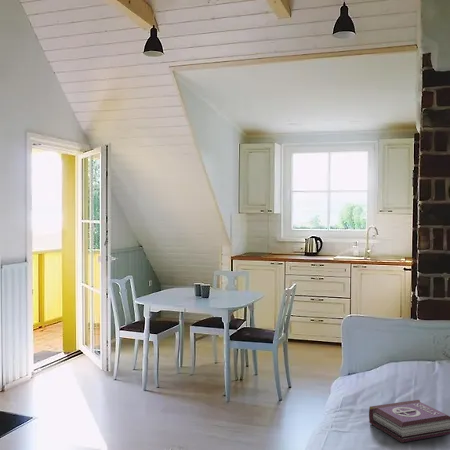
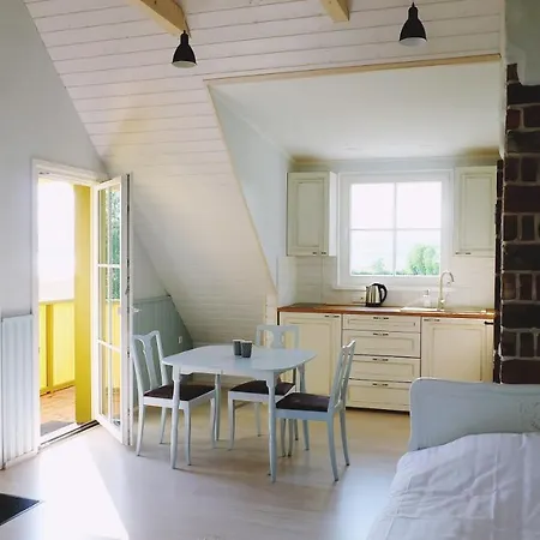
- book (410, 418)
